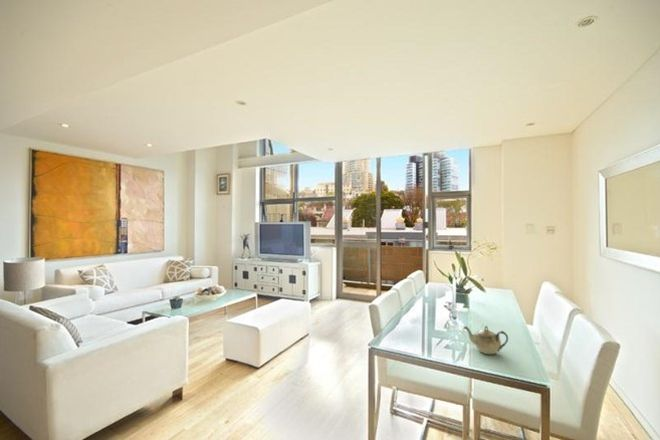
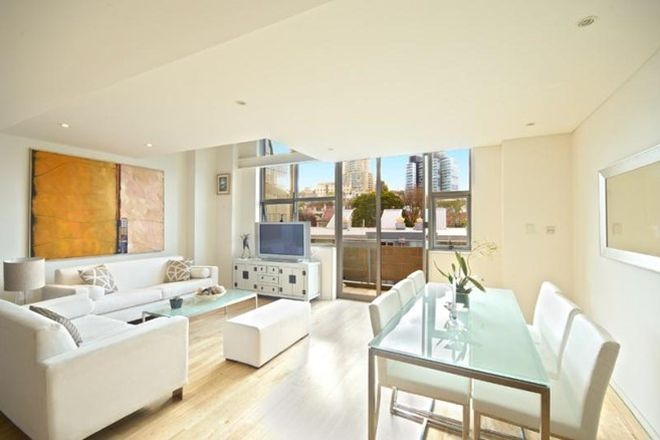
- teapot (484, 338)
